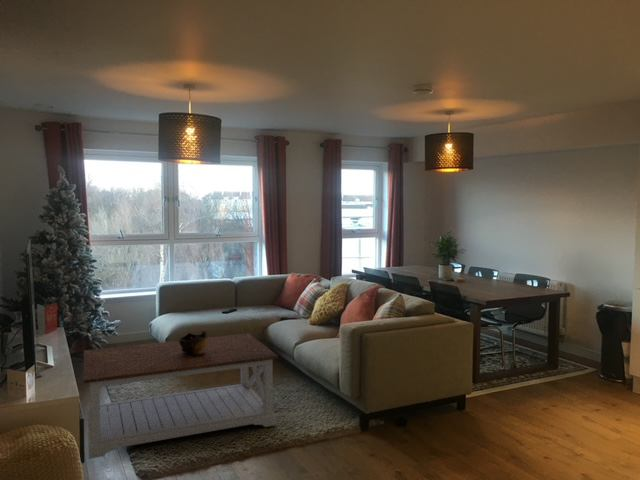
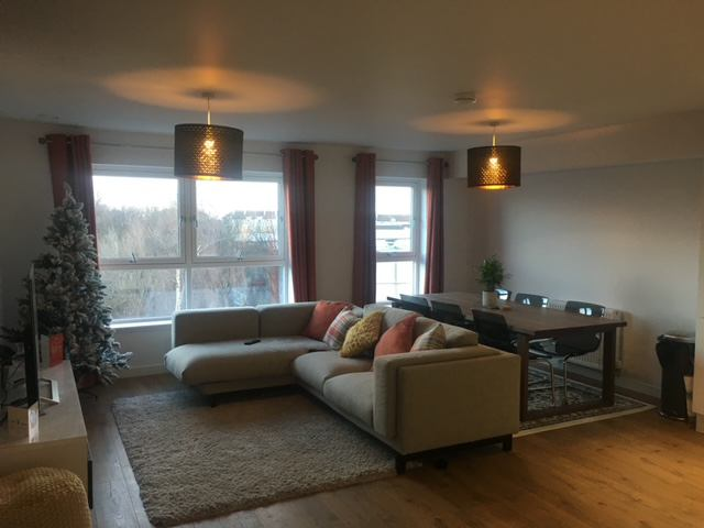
- decorative bowl (192, 343)
- coffee table (182, 392)
